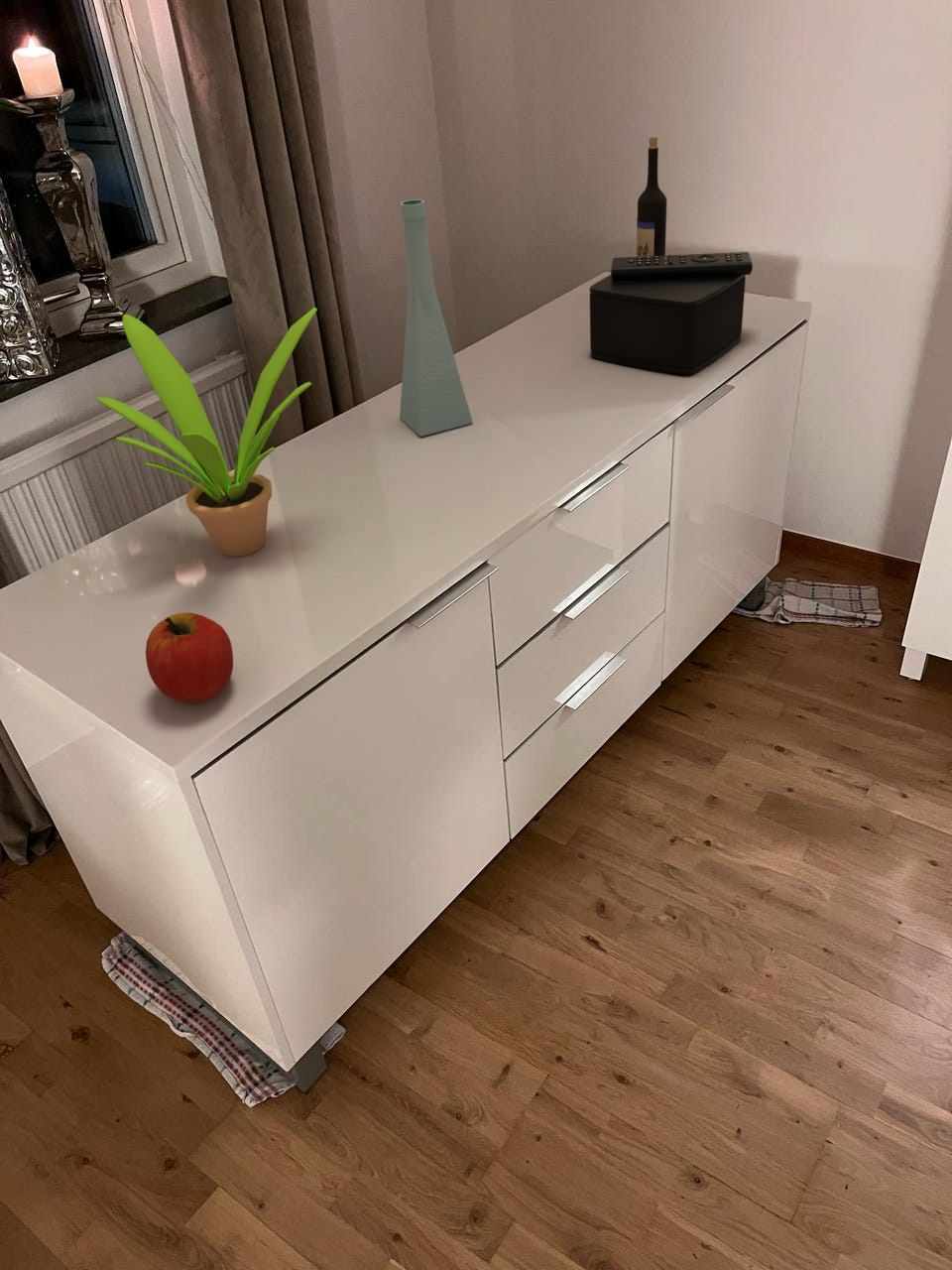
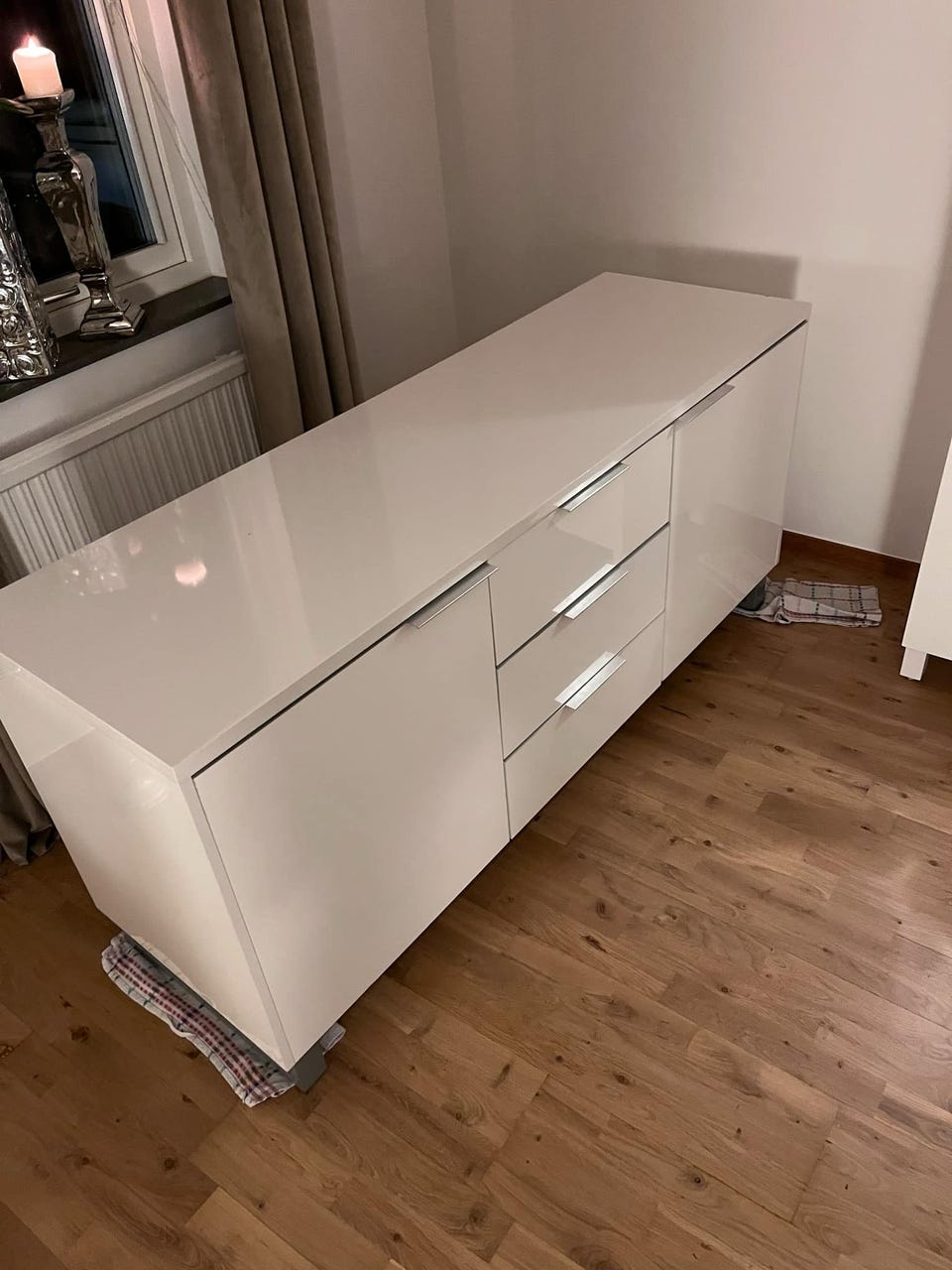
- apple (188, 654)
- speaker (670, 305)
- vase (424, 318)
- potted plant (220, 449)
- wine bottle (652, 218)
